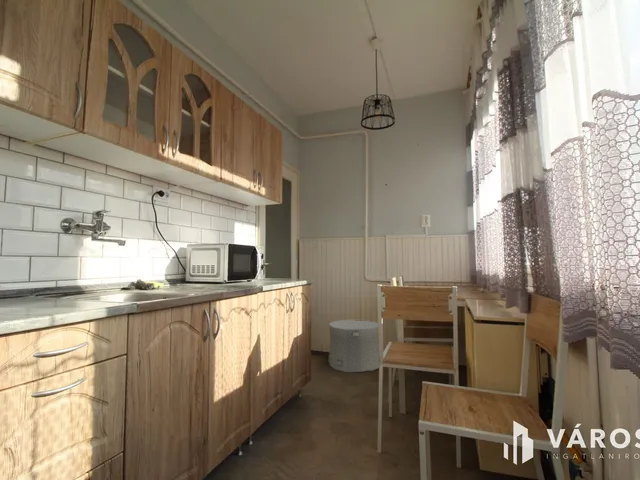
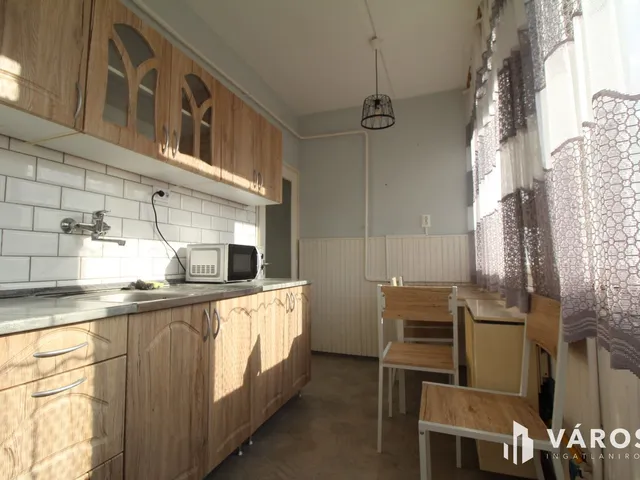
- trash can (354, 343)
